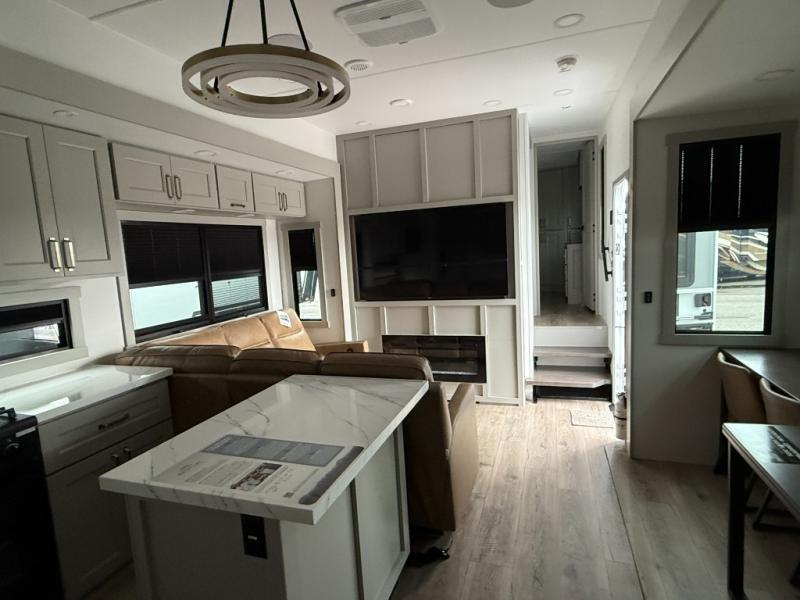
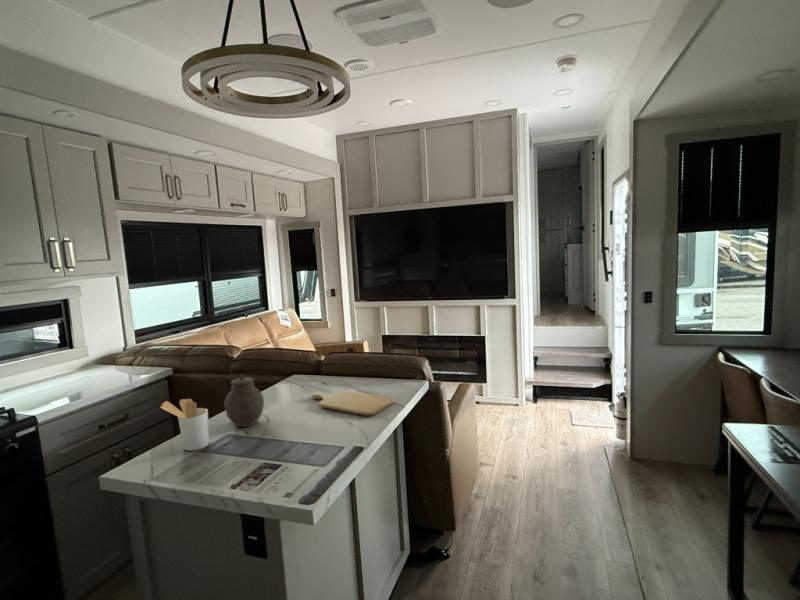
+ chopping board (346, 400)
+ jar (244, 399)
+ utensil holder (185, 422)
